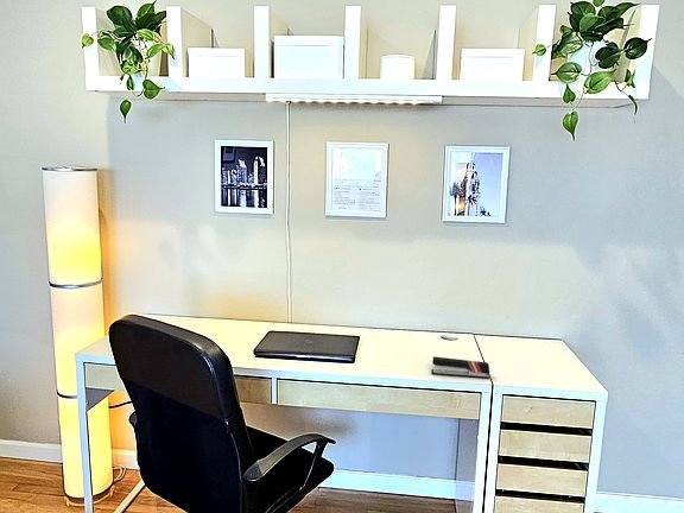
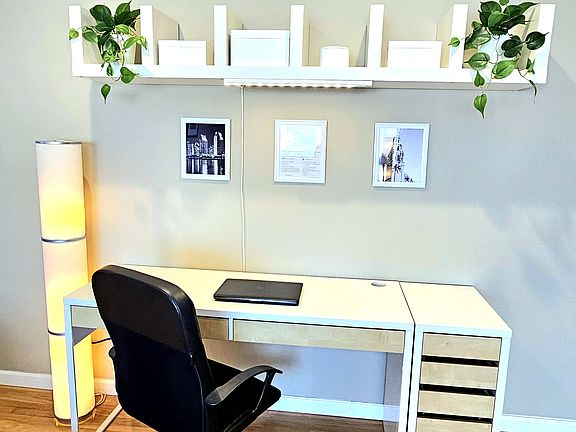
- stapler (460, 367)
